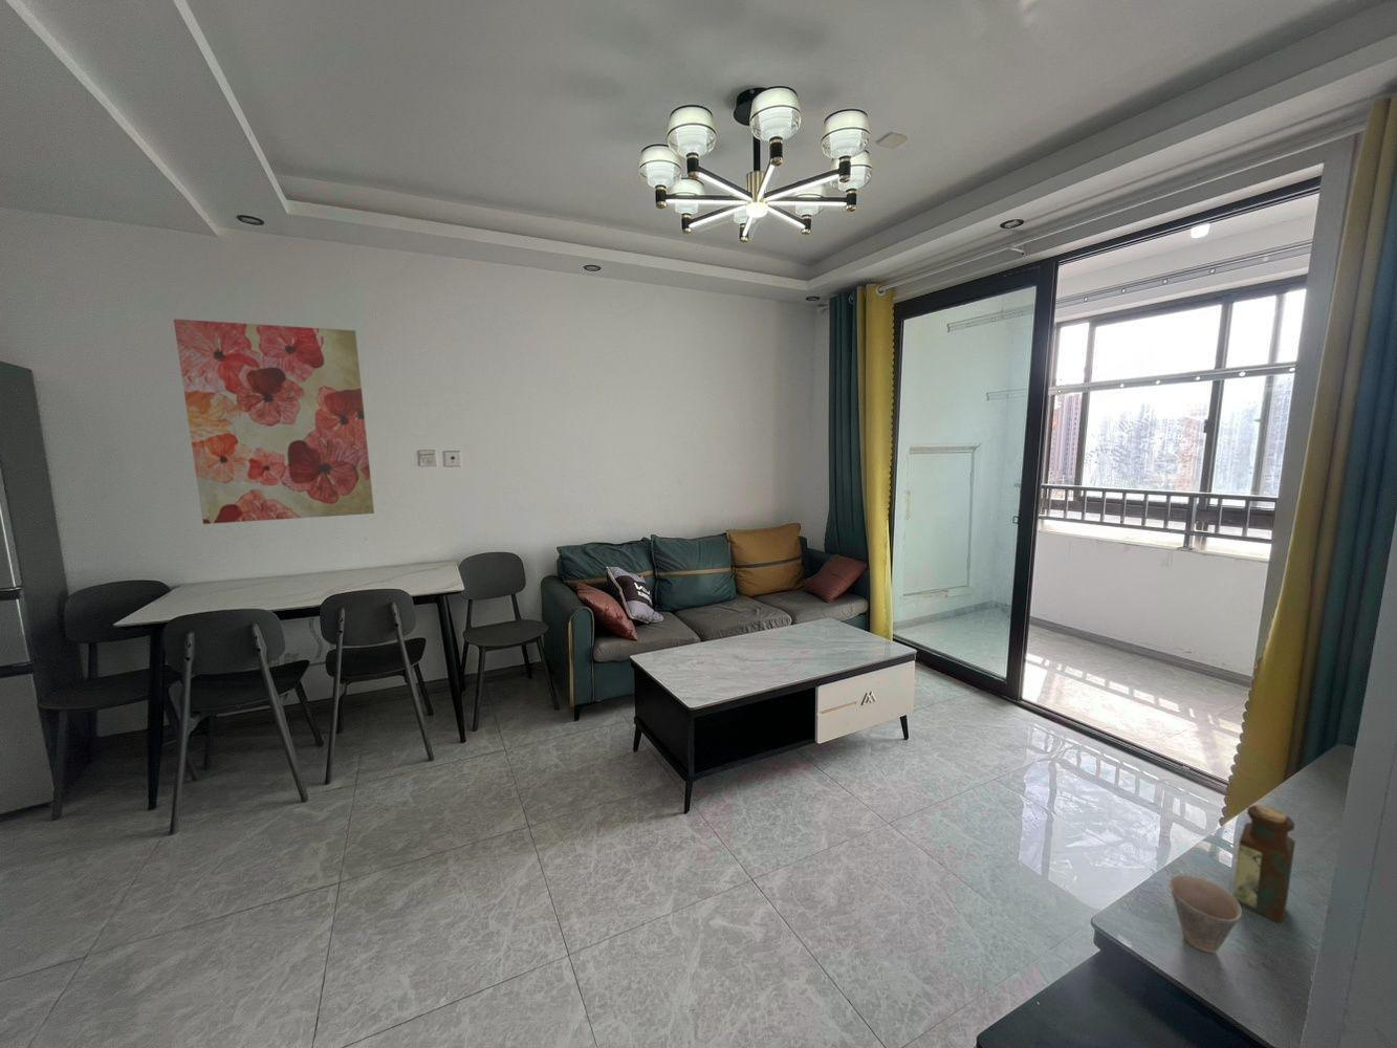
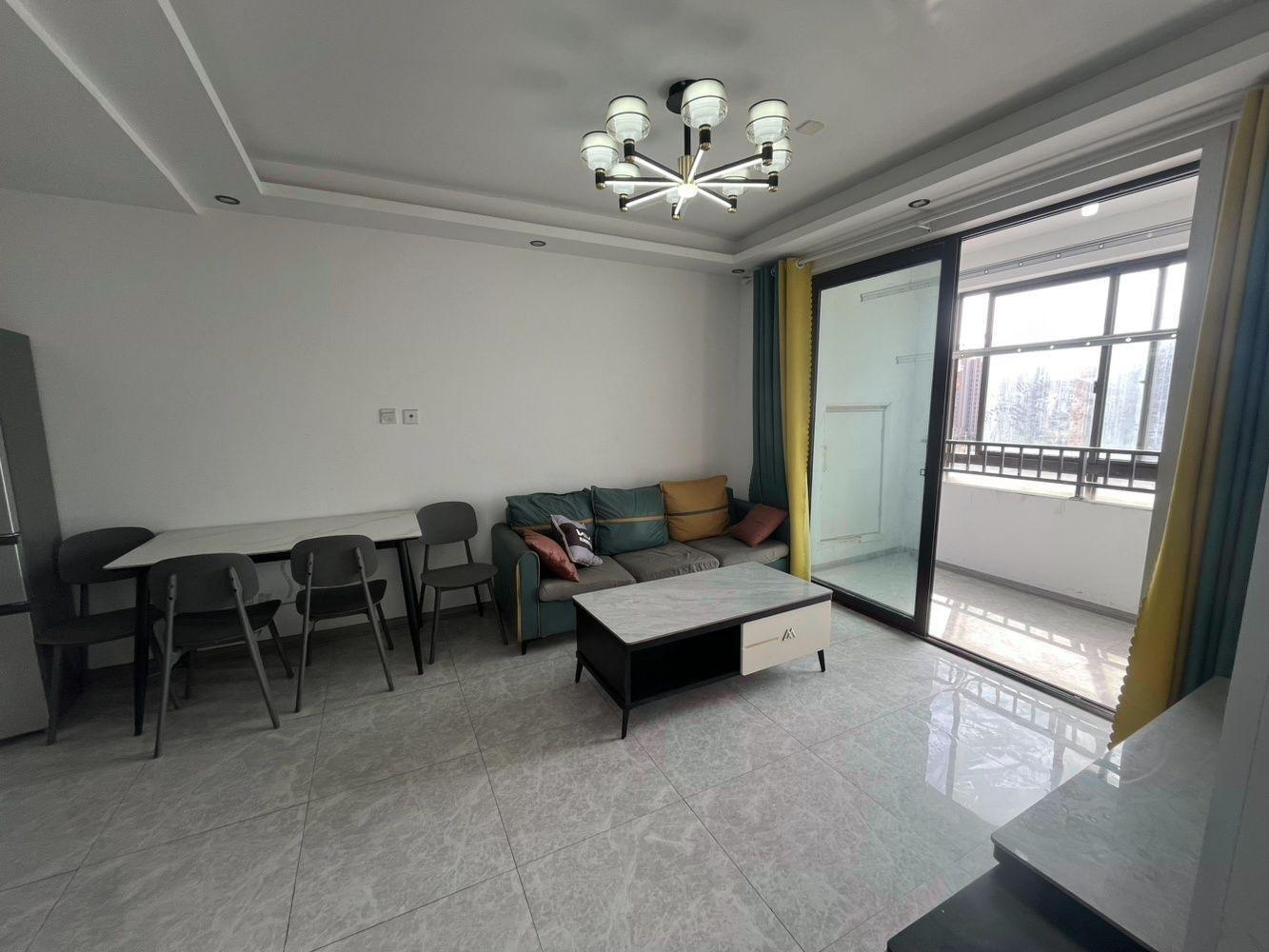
- wall art (282, 424)
- cup (1202, 919)
- bottle (1265, 858)
